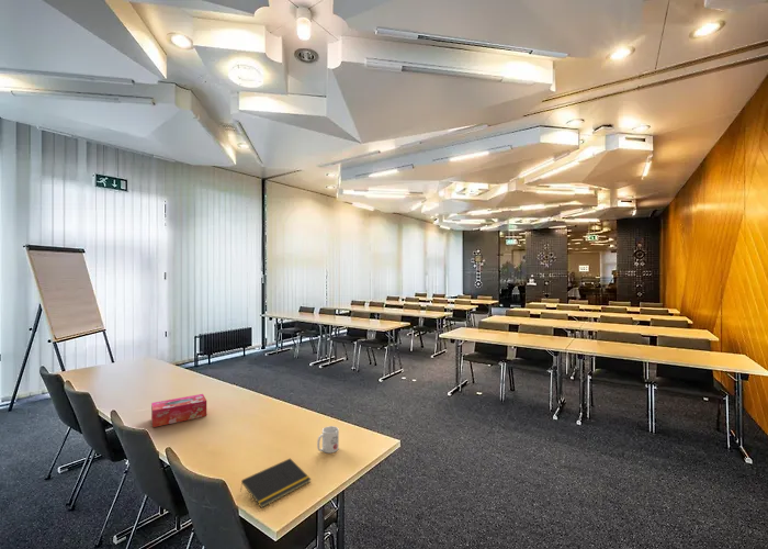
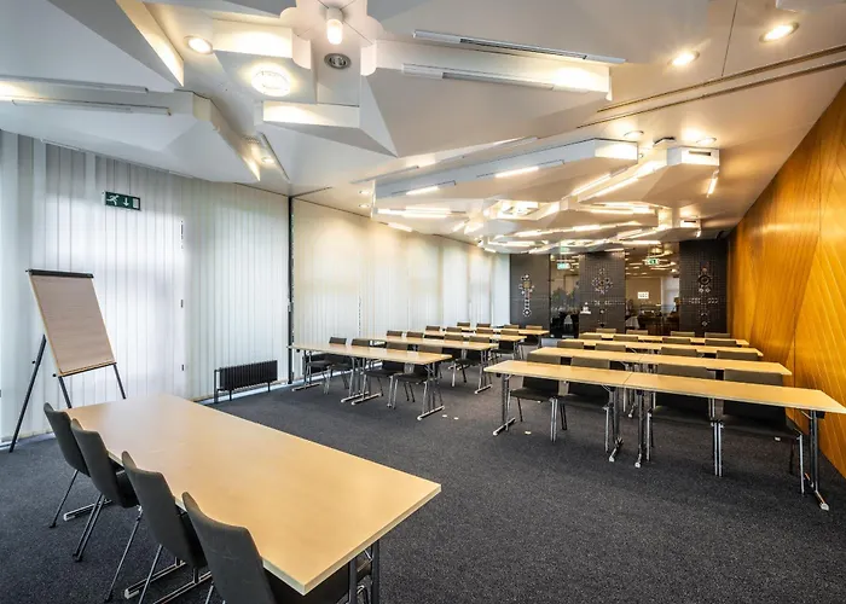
- mug (327, 440)
- notepad (276, 480)
- tissue box (179, 408)
